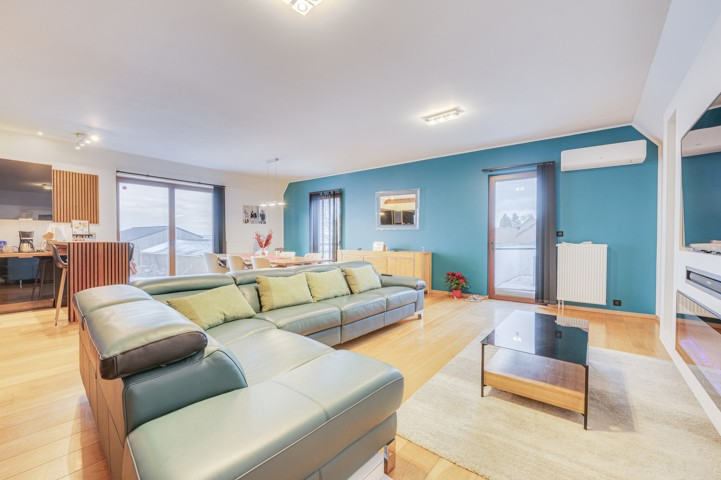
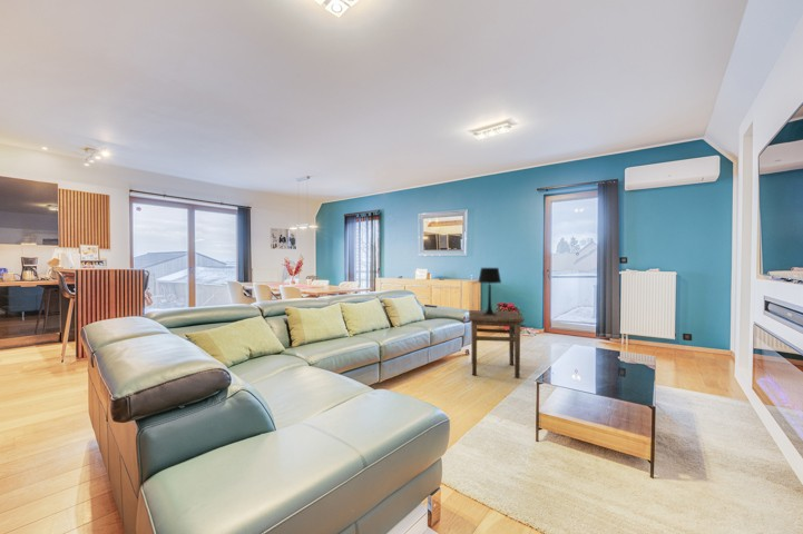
+ table lamp (489, 290)
+ side table (493, 339)
